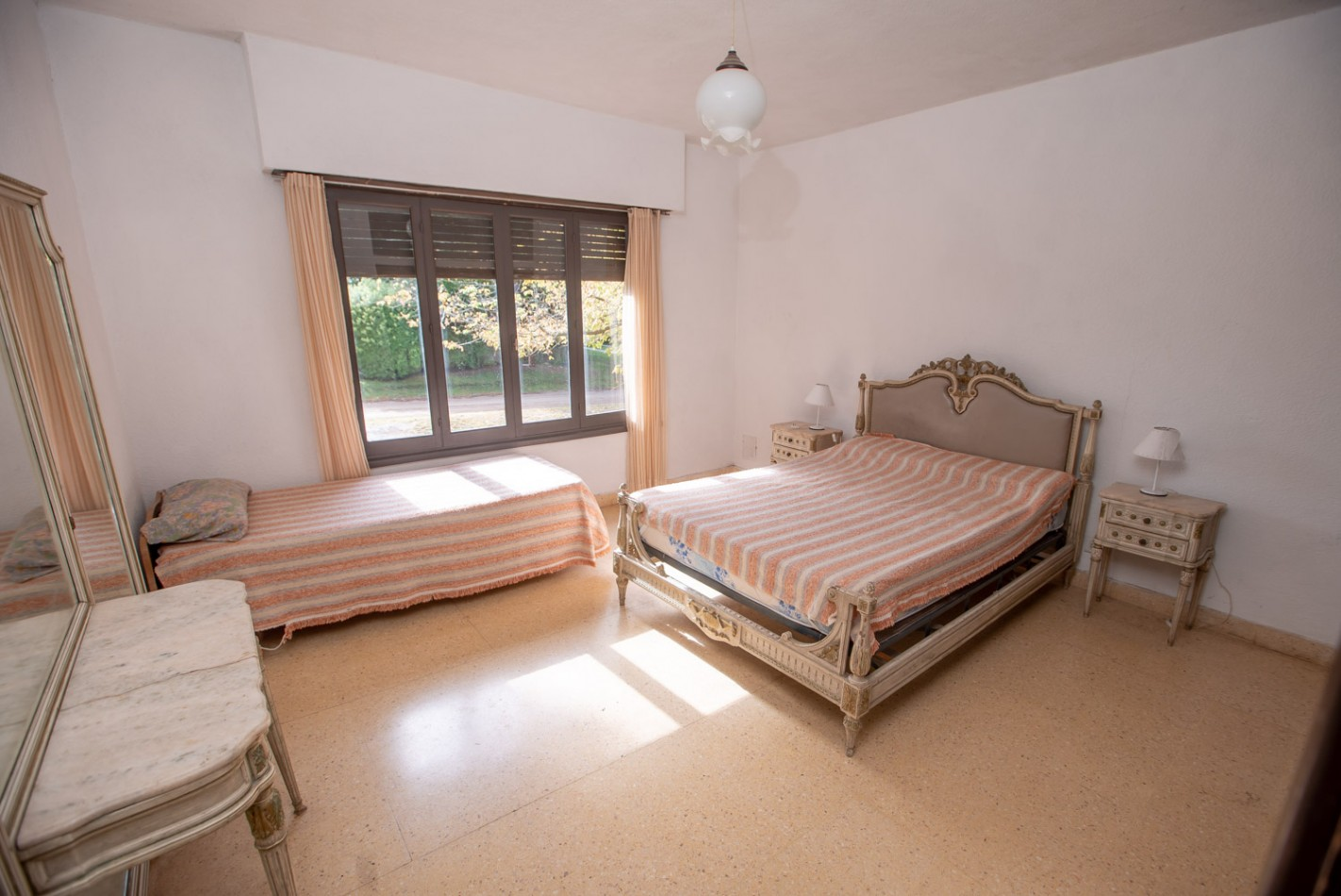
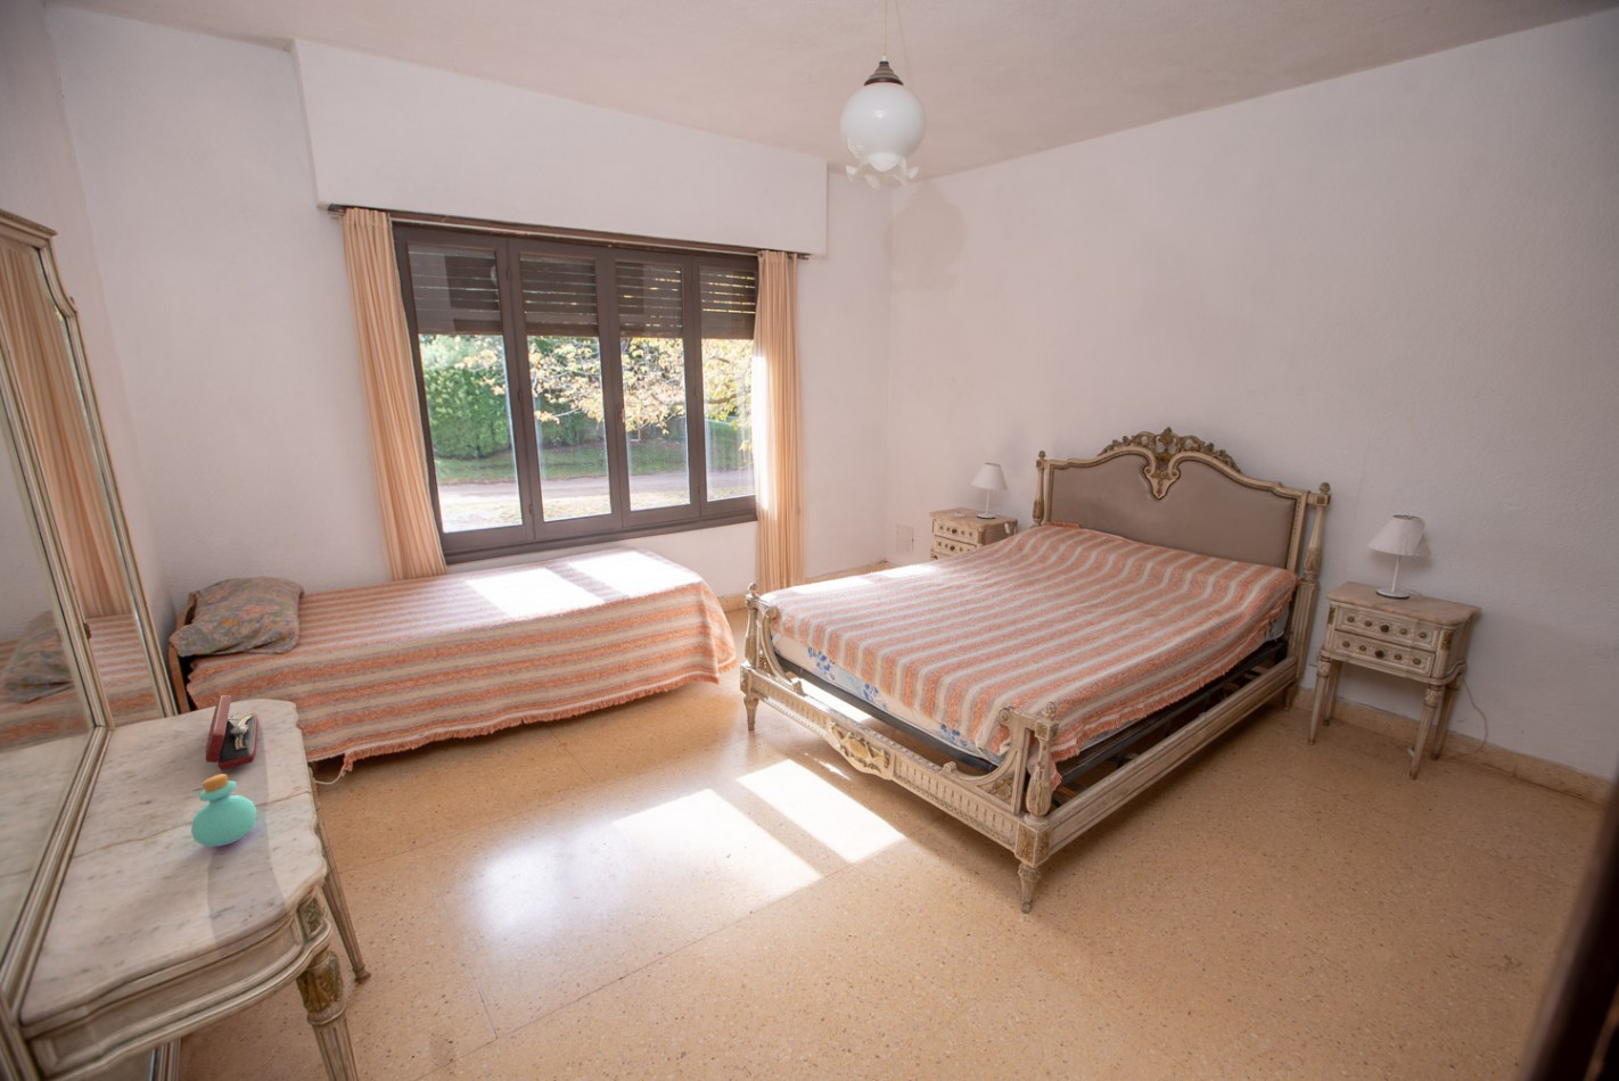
+ jewelry box (231, 728)
+ perfume bottle (222, 808)
